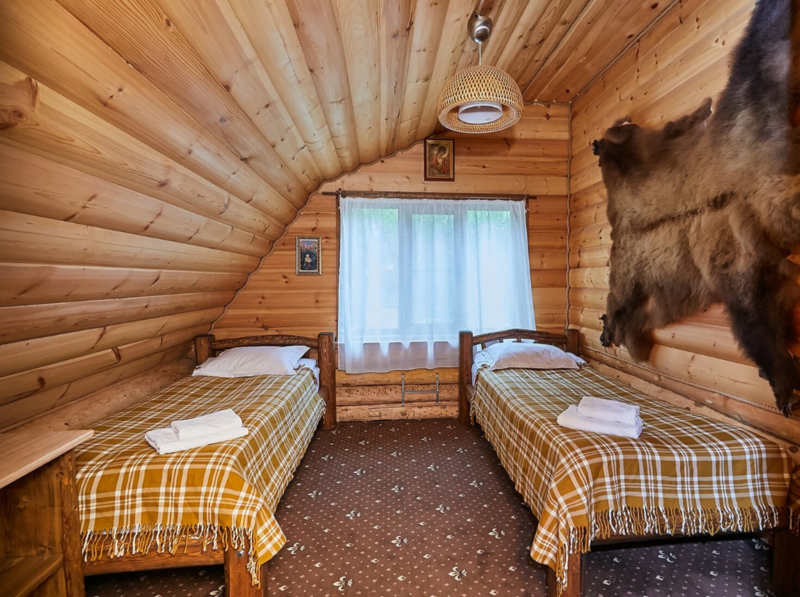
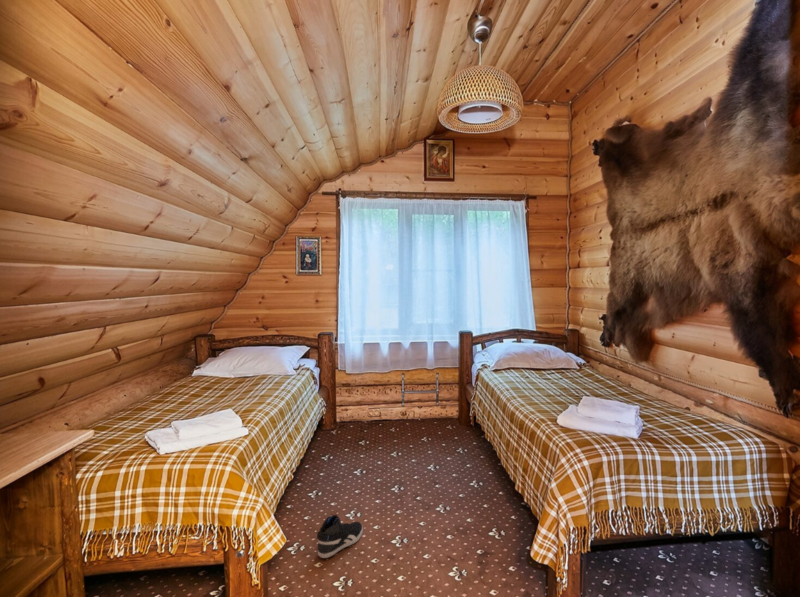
+ sneaker (342, 527)
